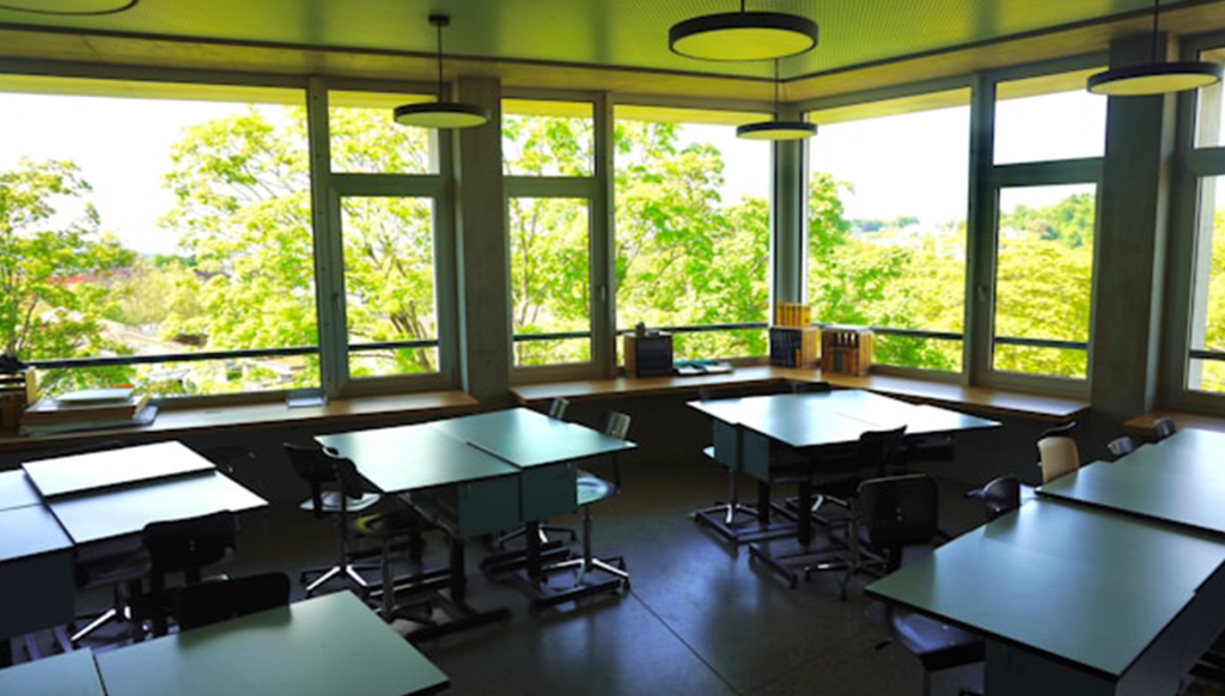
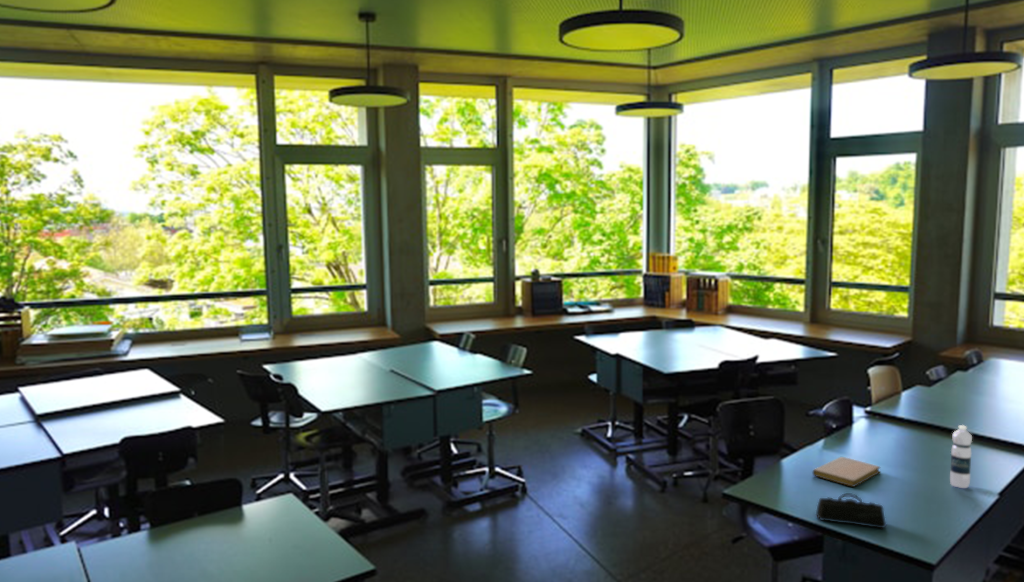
+ pencil case (851, 506)
+ notebook (846, 470)
+ water bottle (961, 456)
